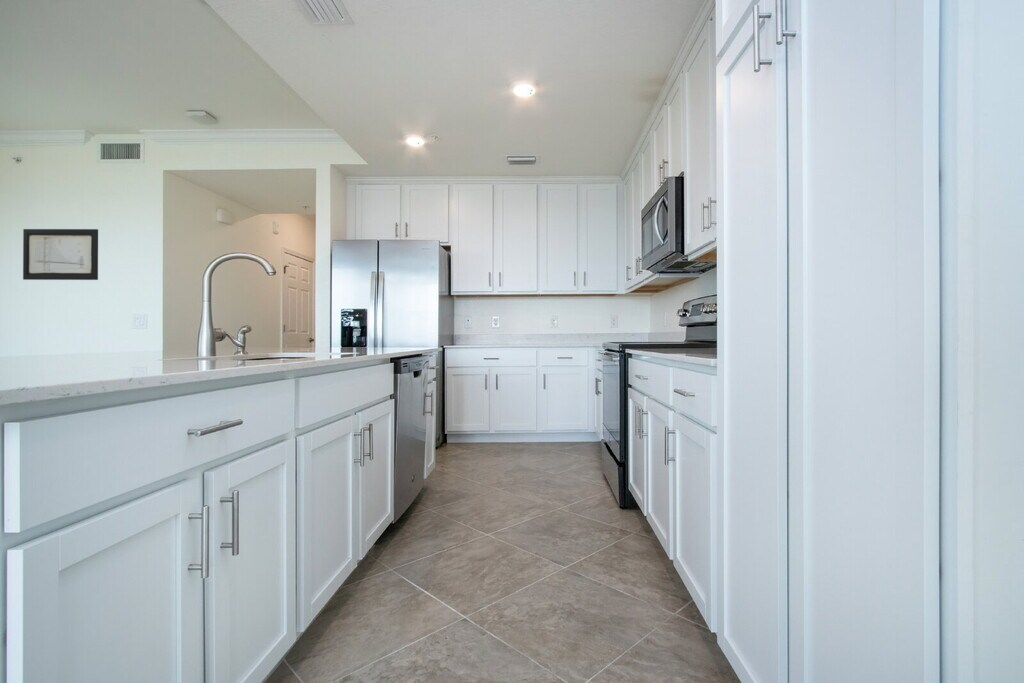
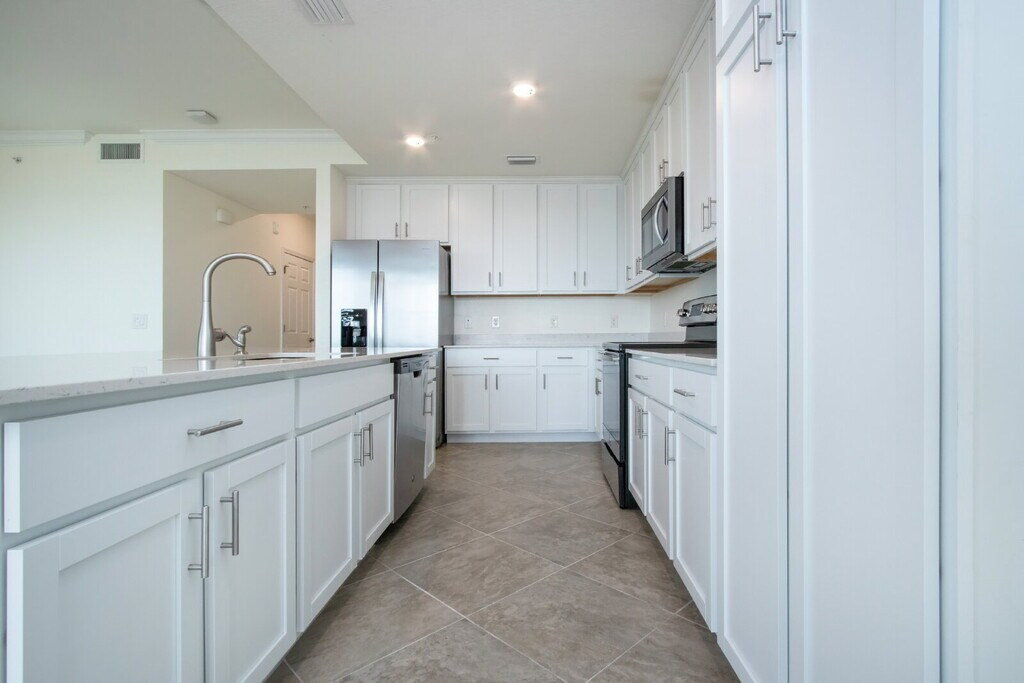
- wall art (60, 254)
